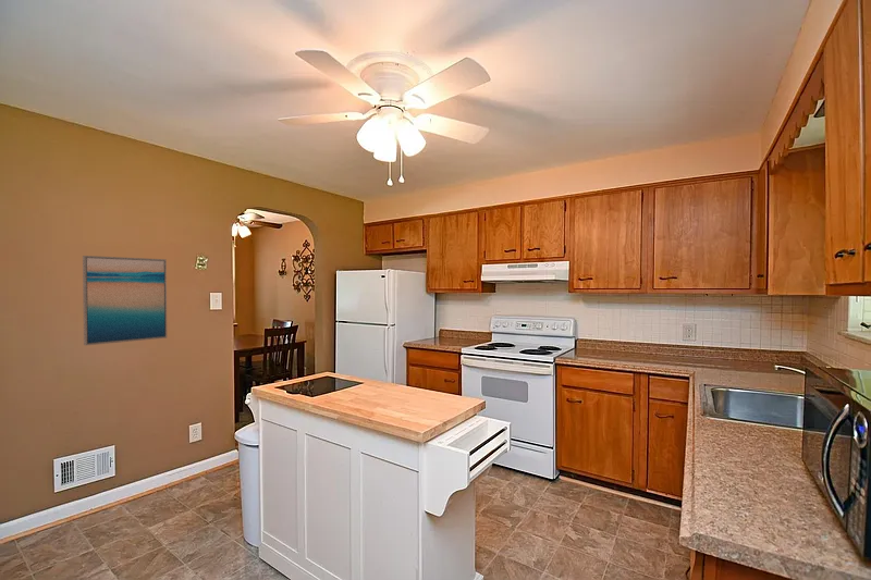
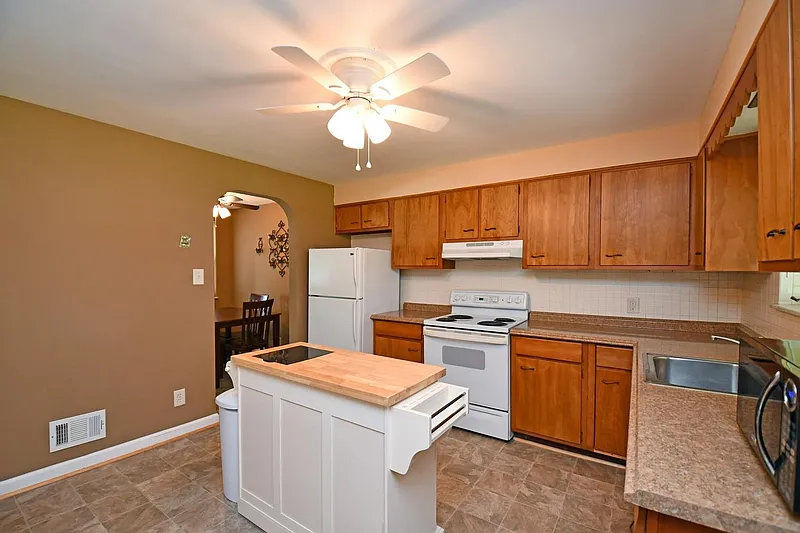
- wall art (127, 299)
